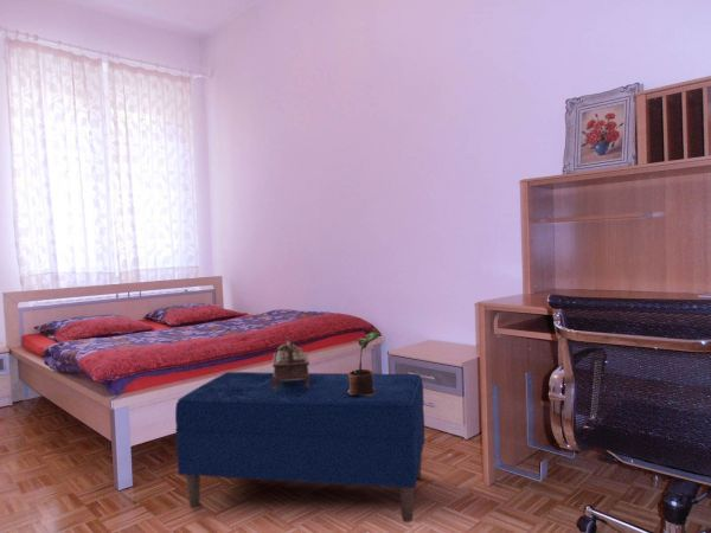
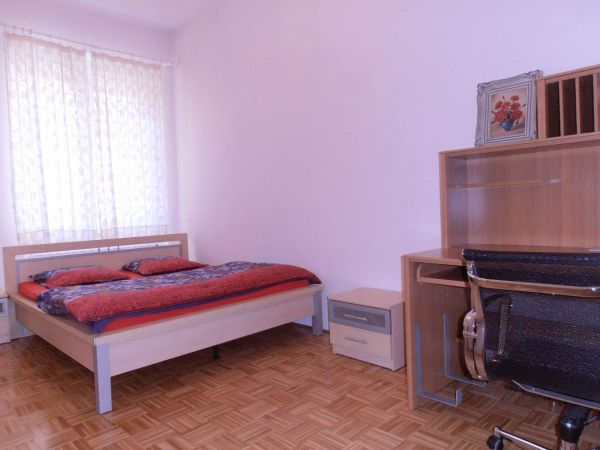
- decorative box (292, 359)
- bench (307, 438)
- potted plant (360, 359)
